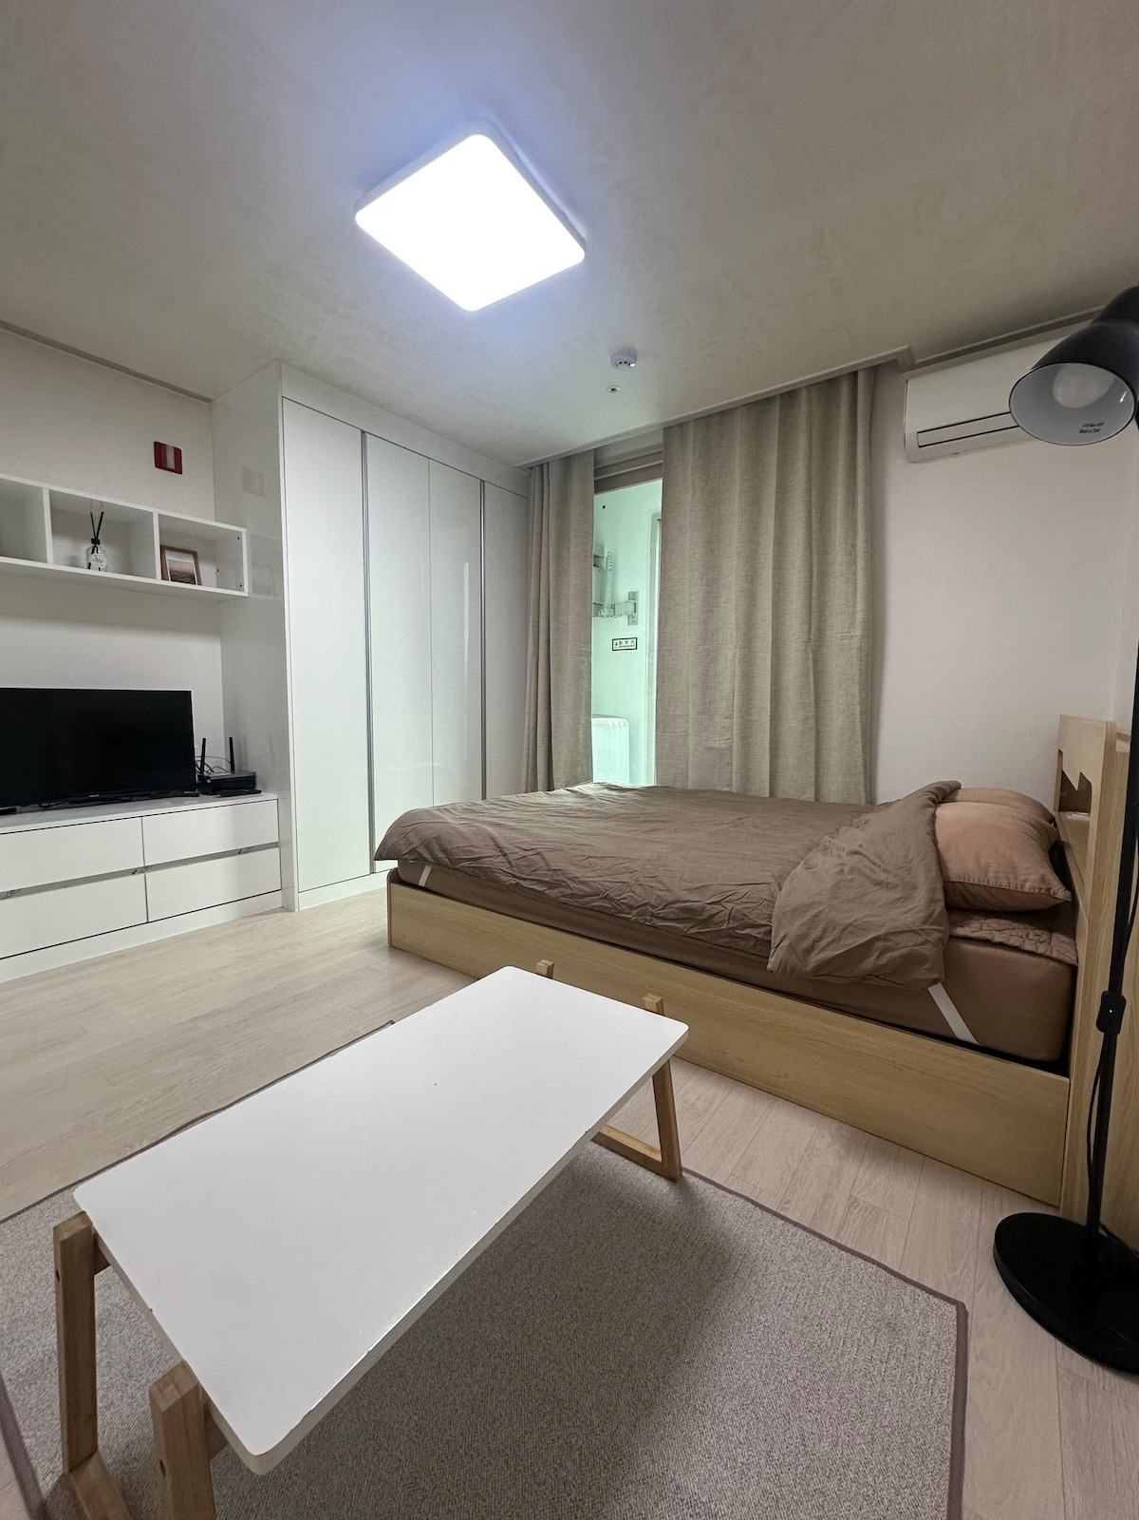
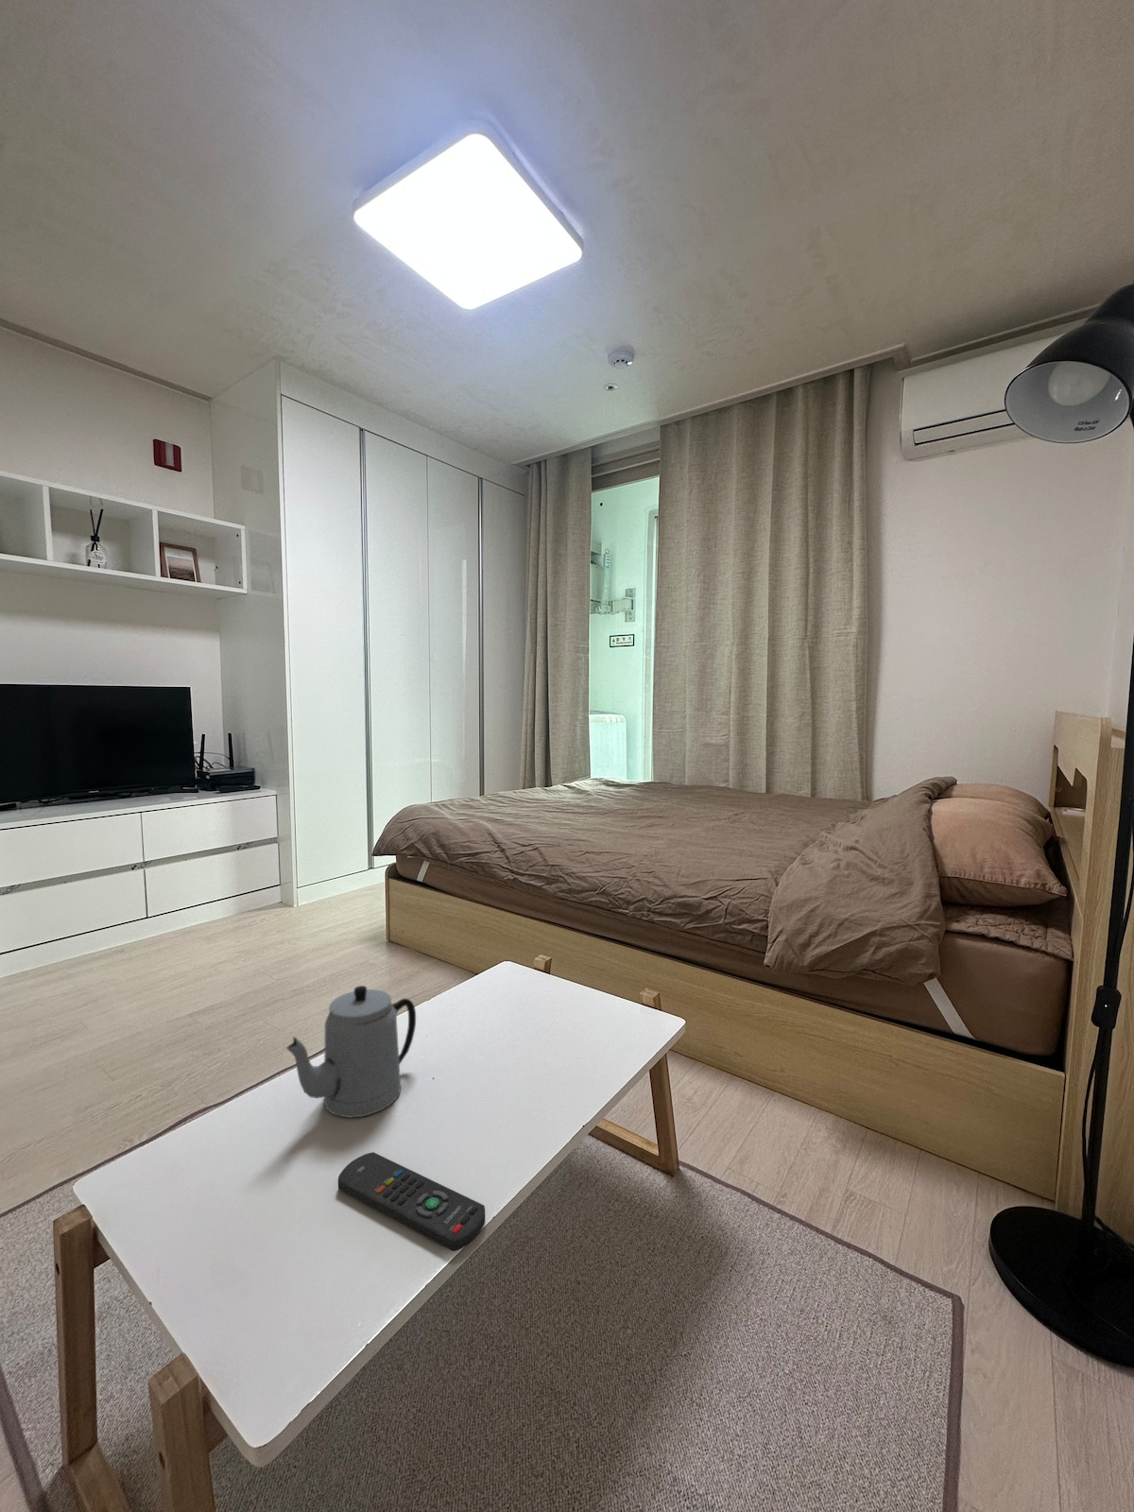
+ remote control (410, 1197)
+ teapot (356, 1043)
